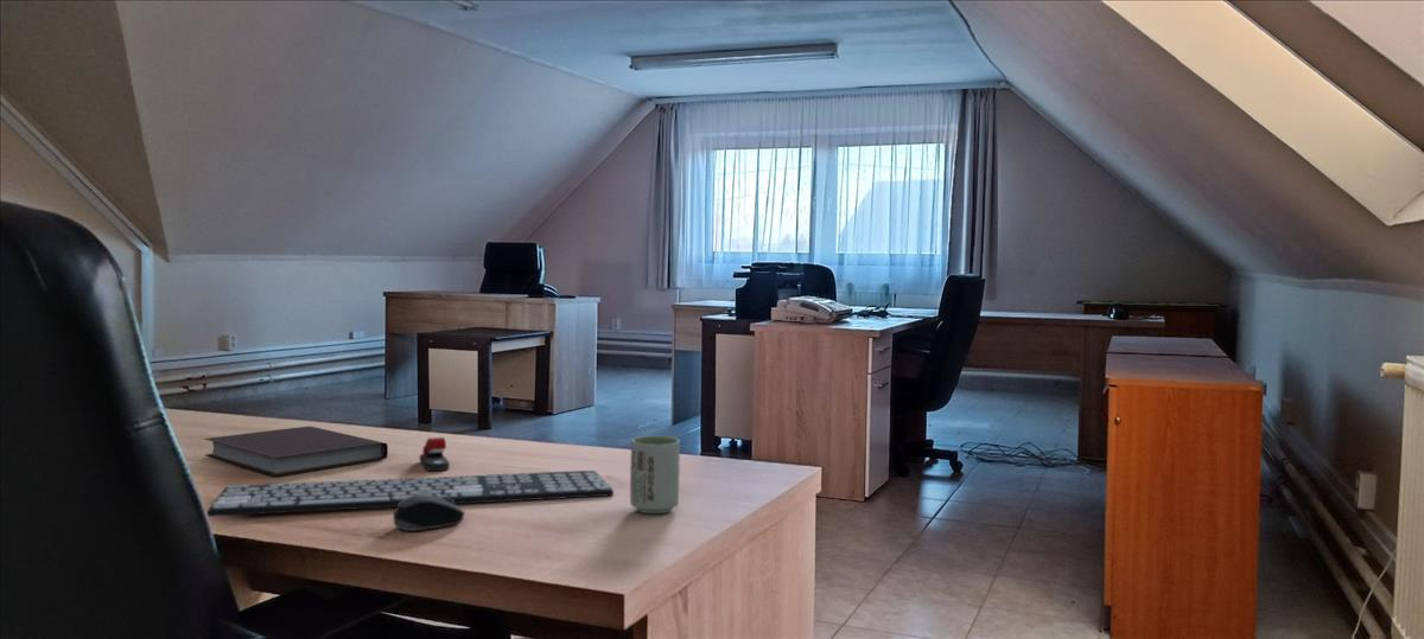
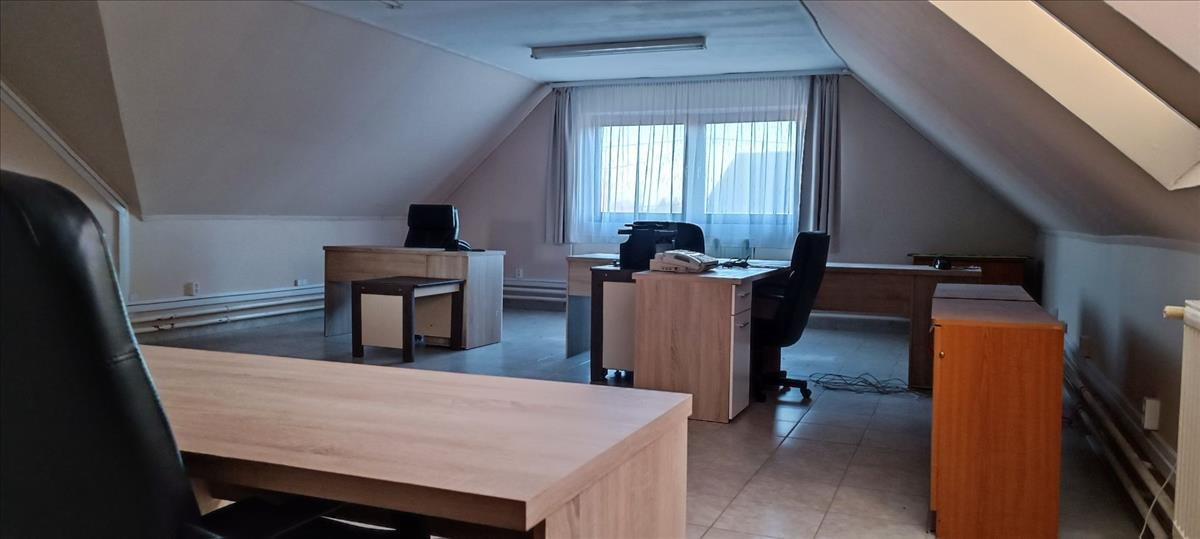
- keyboard (420, 487)
- stapler (434, 451)
- notebook (295, 448)
- cup (654, 474)
- computer mouse (428, 509)
